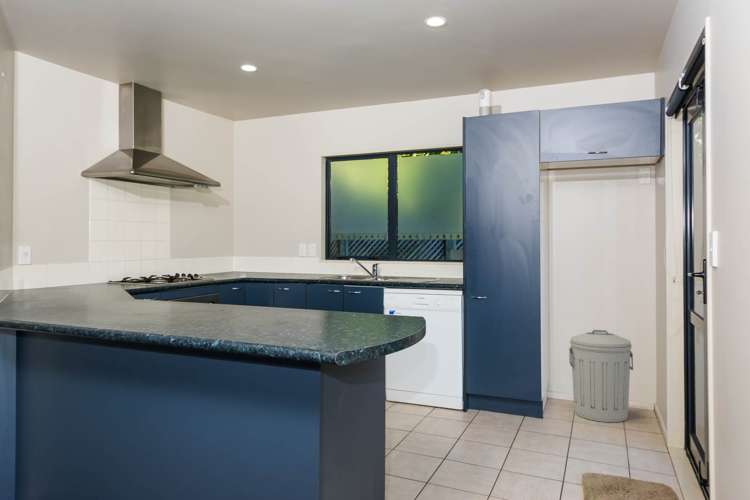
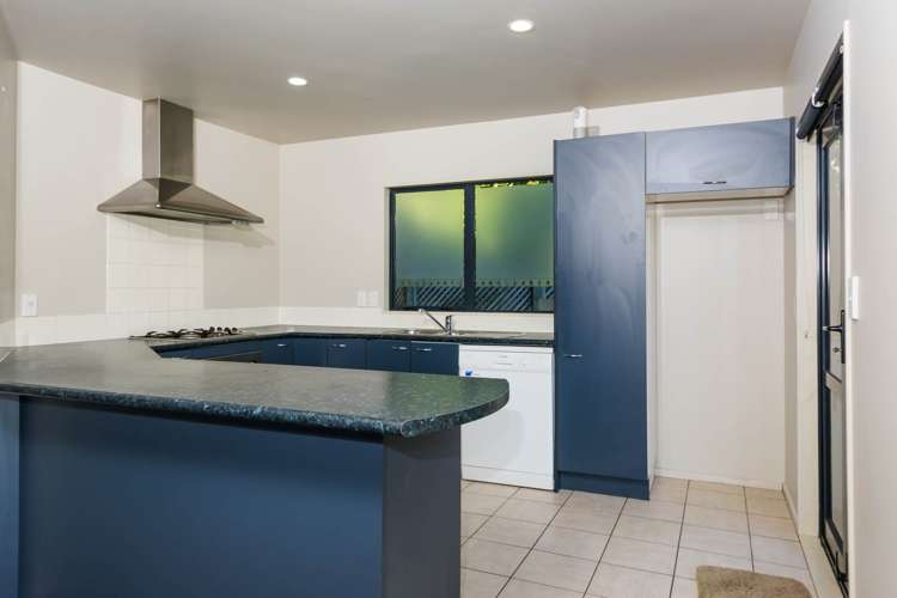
- trash can (600, 372)
